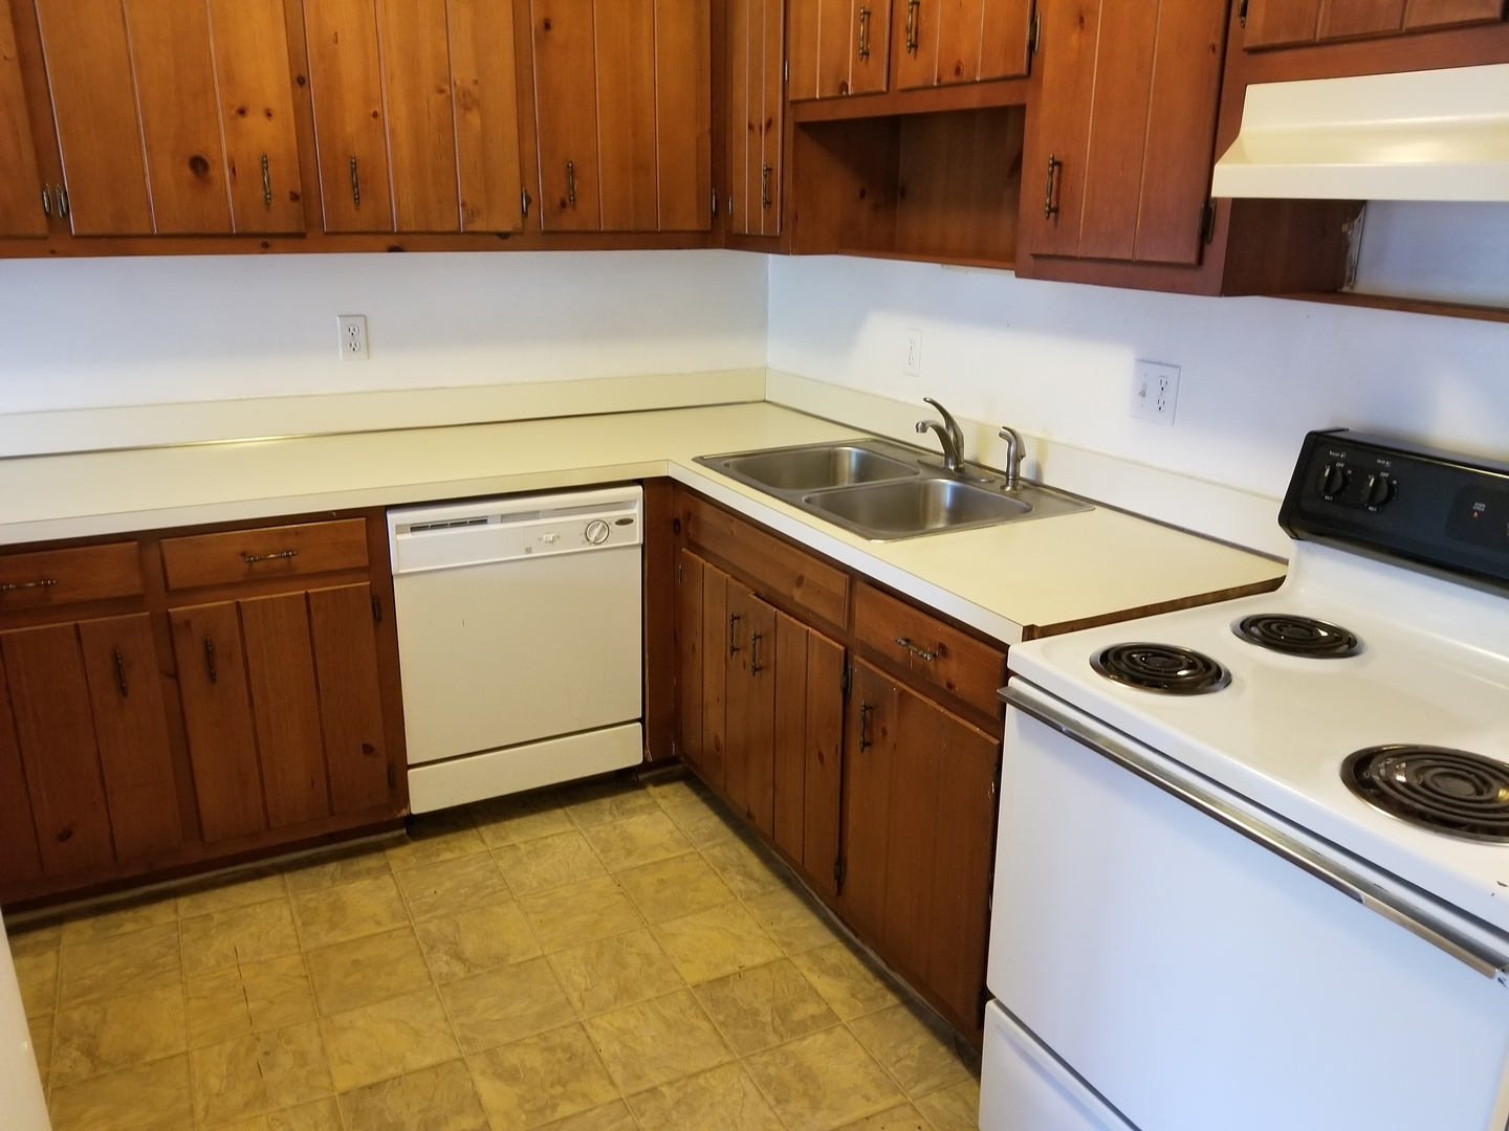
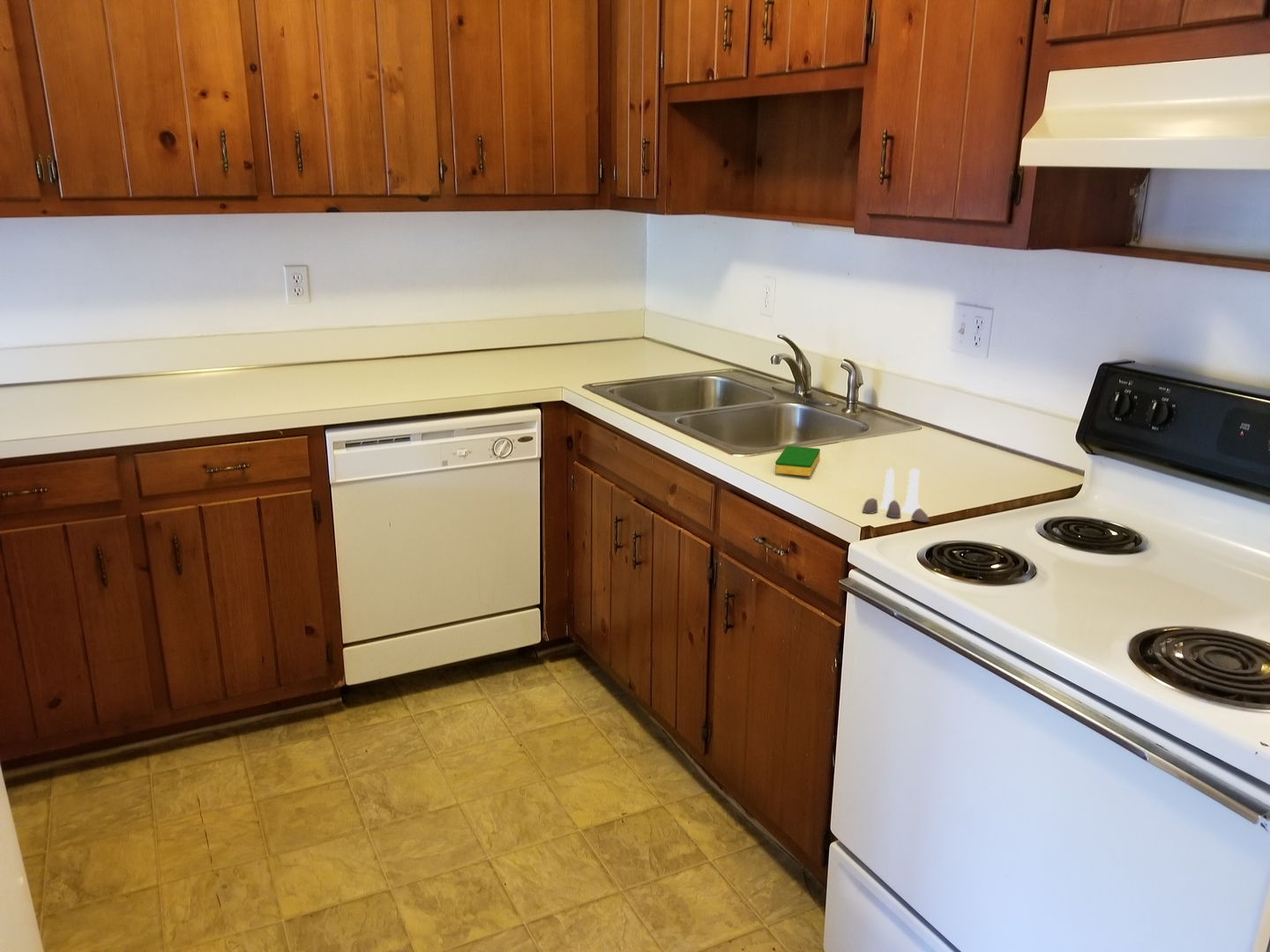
+ dish sponge (797, 460)
+ salt and pepper shaker set (907, 493)
